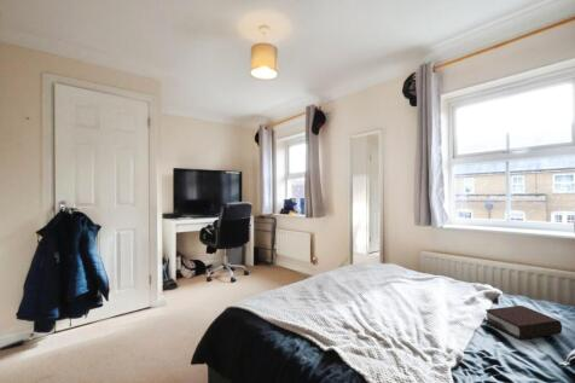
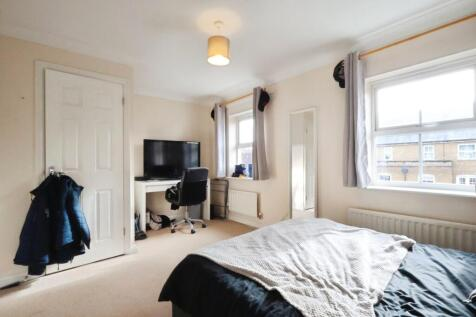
- bible (521, 321)
